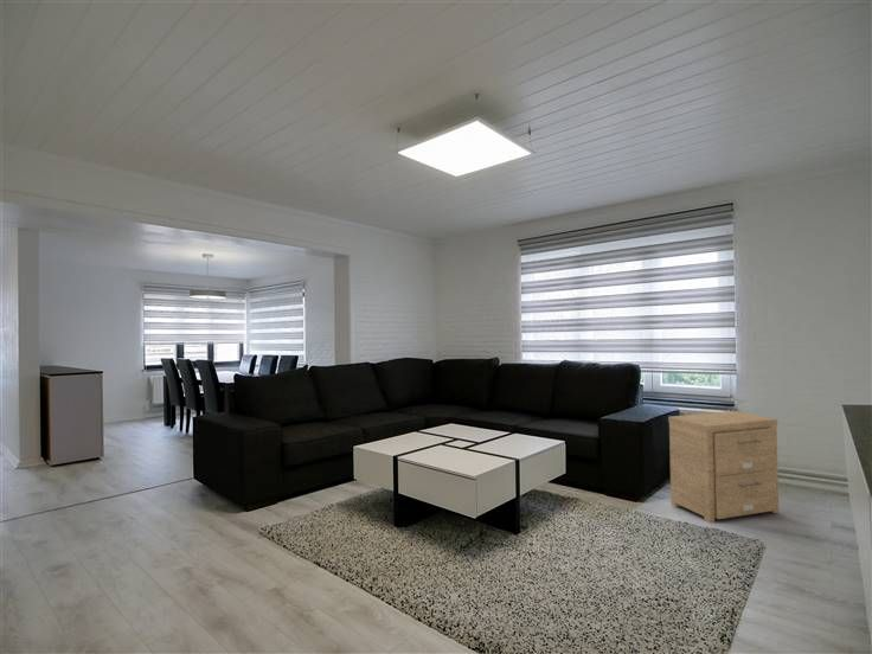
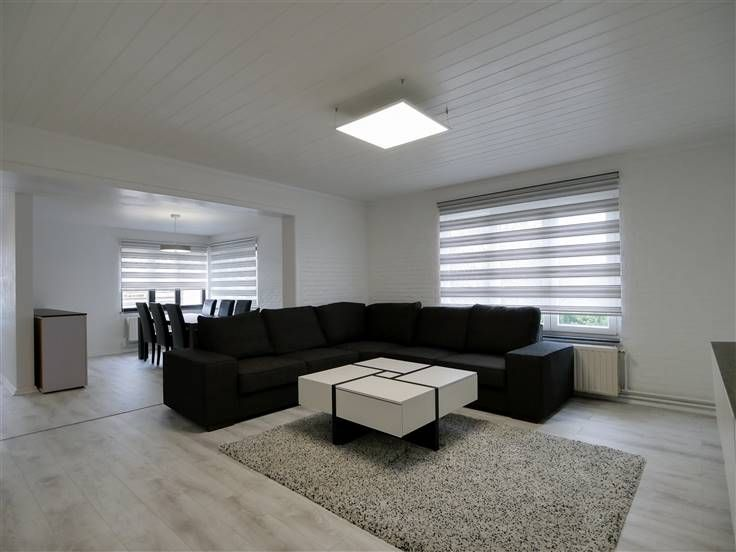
- side table (725, 464)
